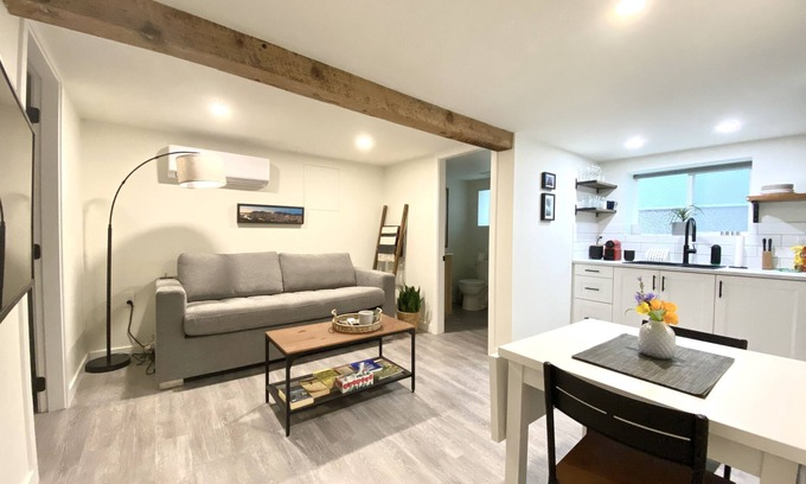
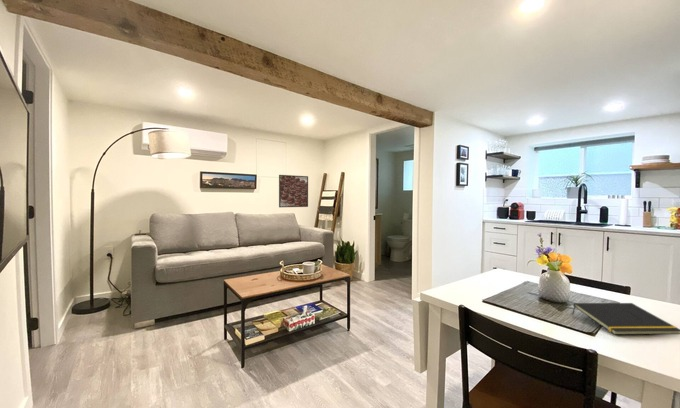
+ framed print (294, 191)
+ notepad (623, 317)
